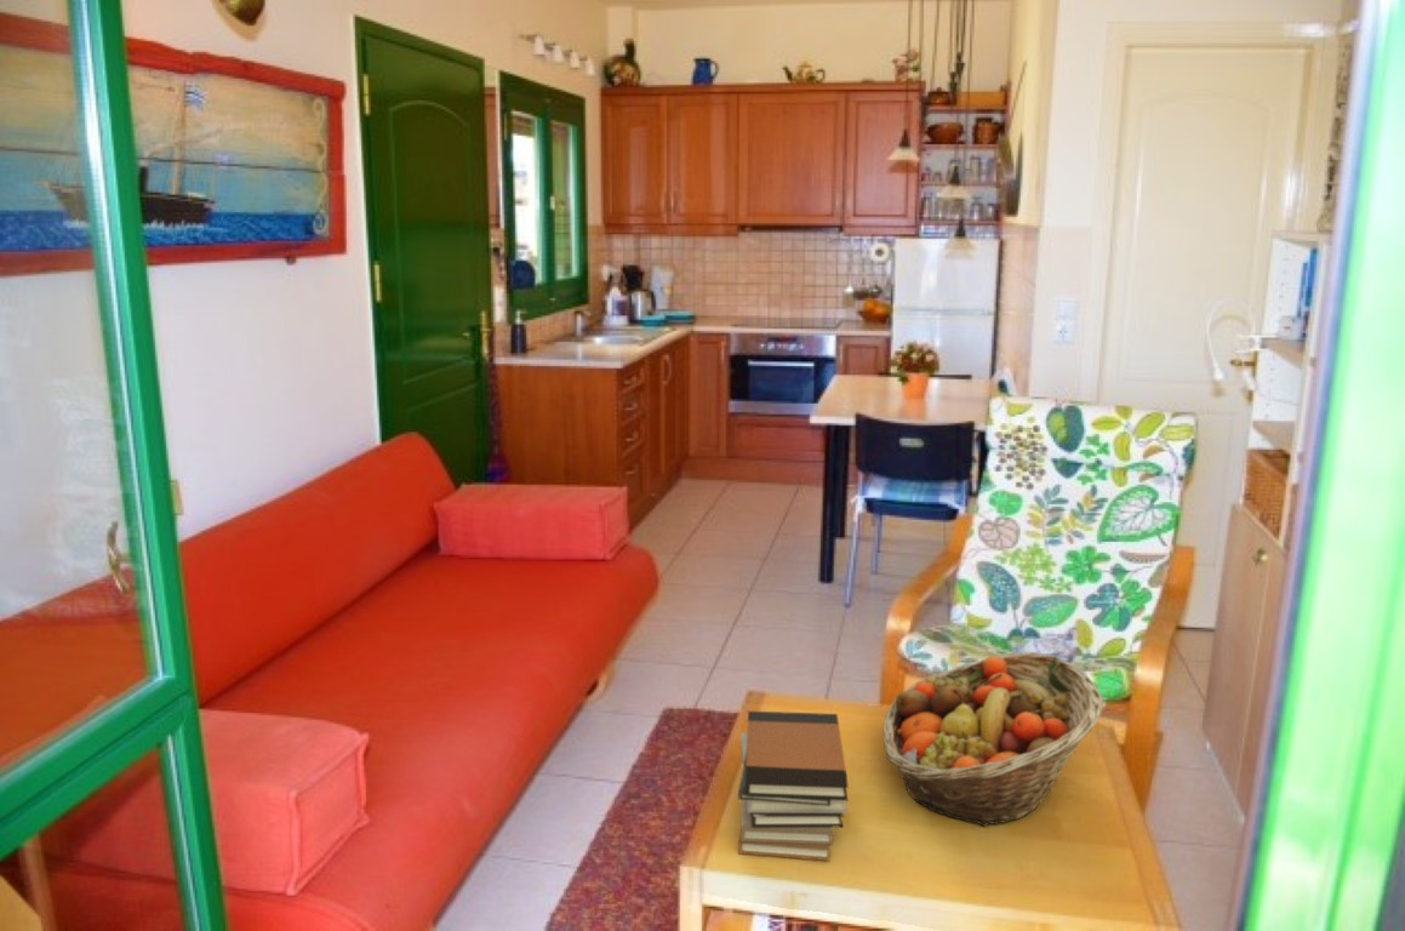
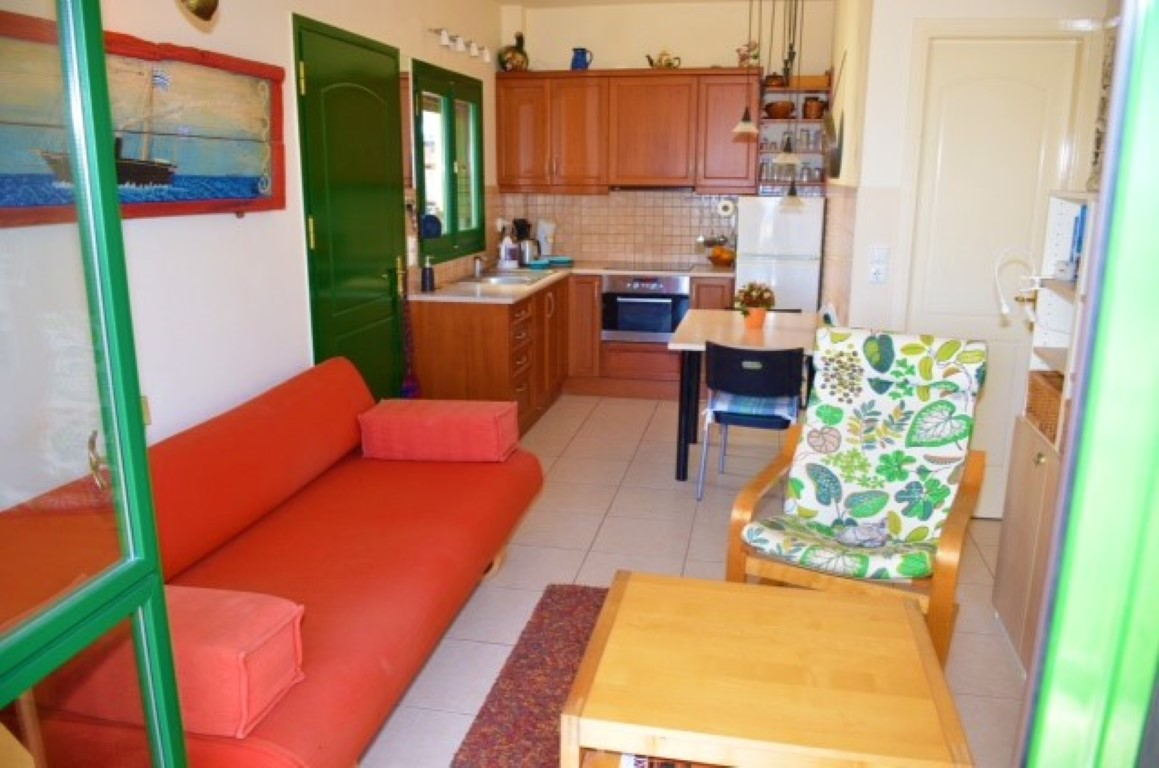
- book stack (790, 781)
- fruit basket (987, 729)
